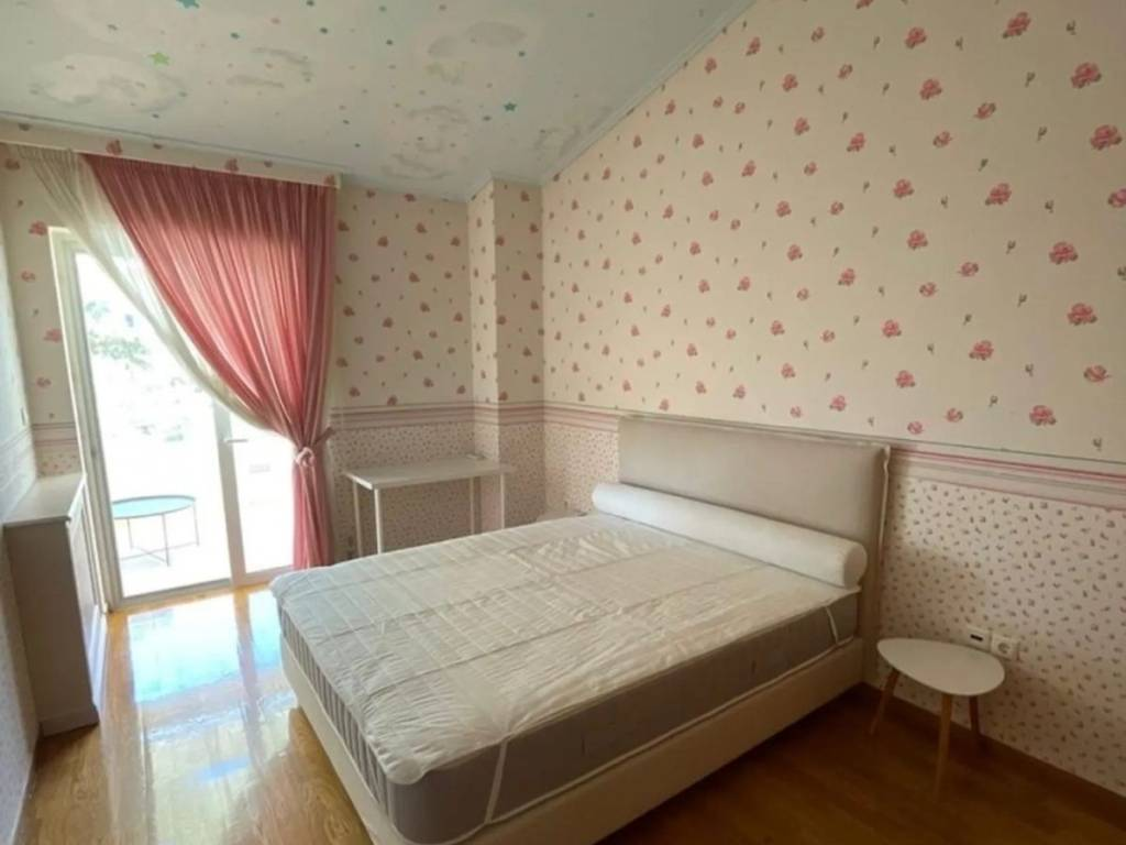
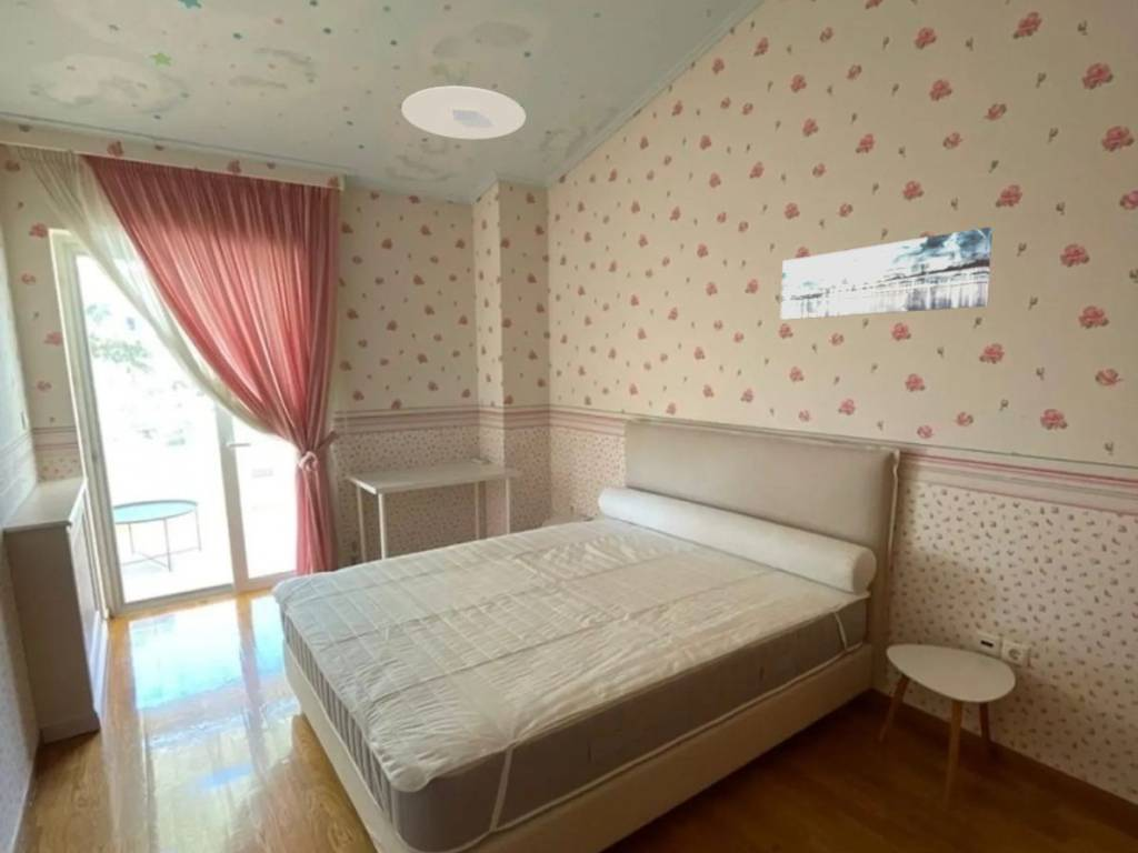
+ wall art (870, 280)
+ ceiling light (465, 109)
